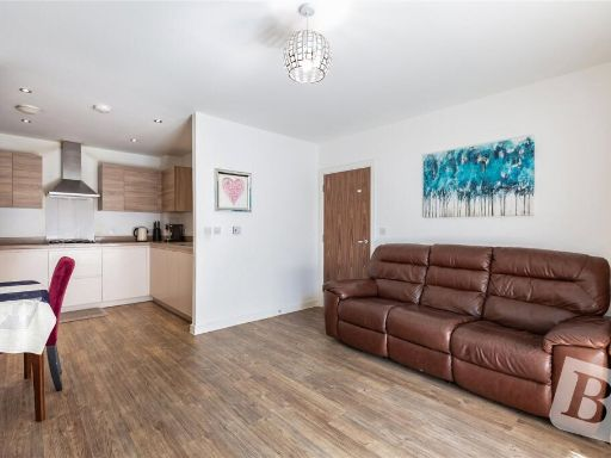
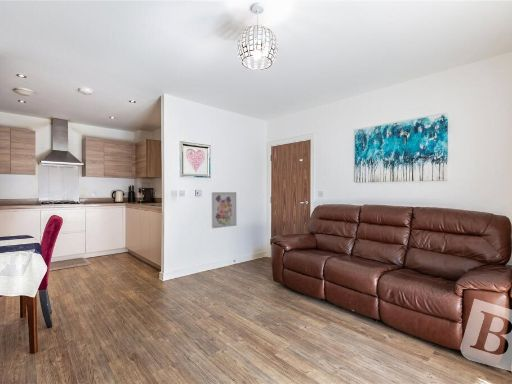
+ wall art (224, 209)
